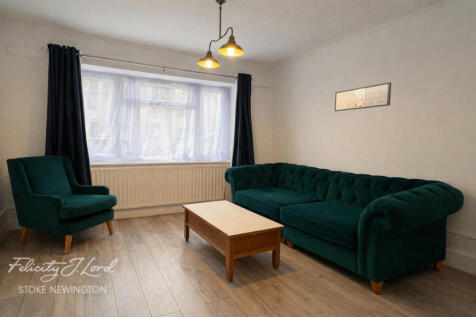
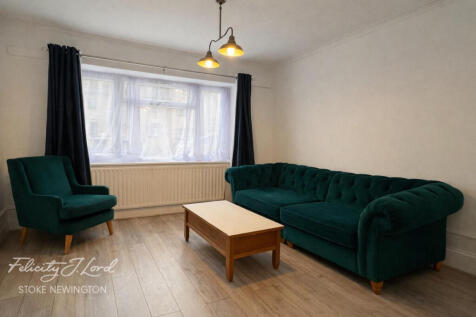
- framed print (360, 98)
